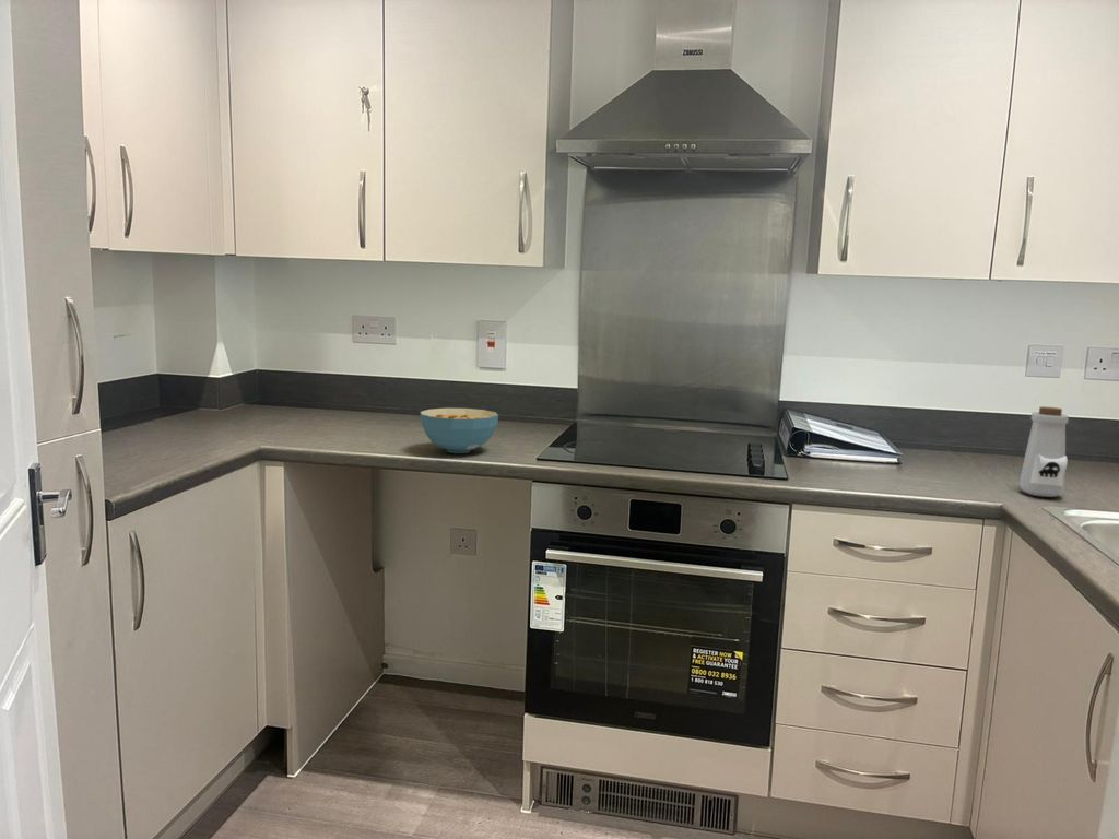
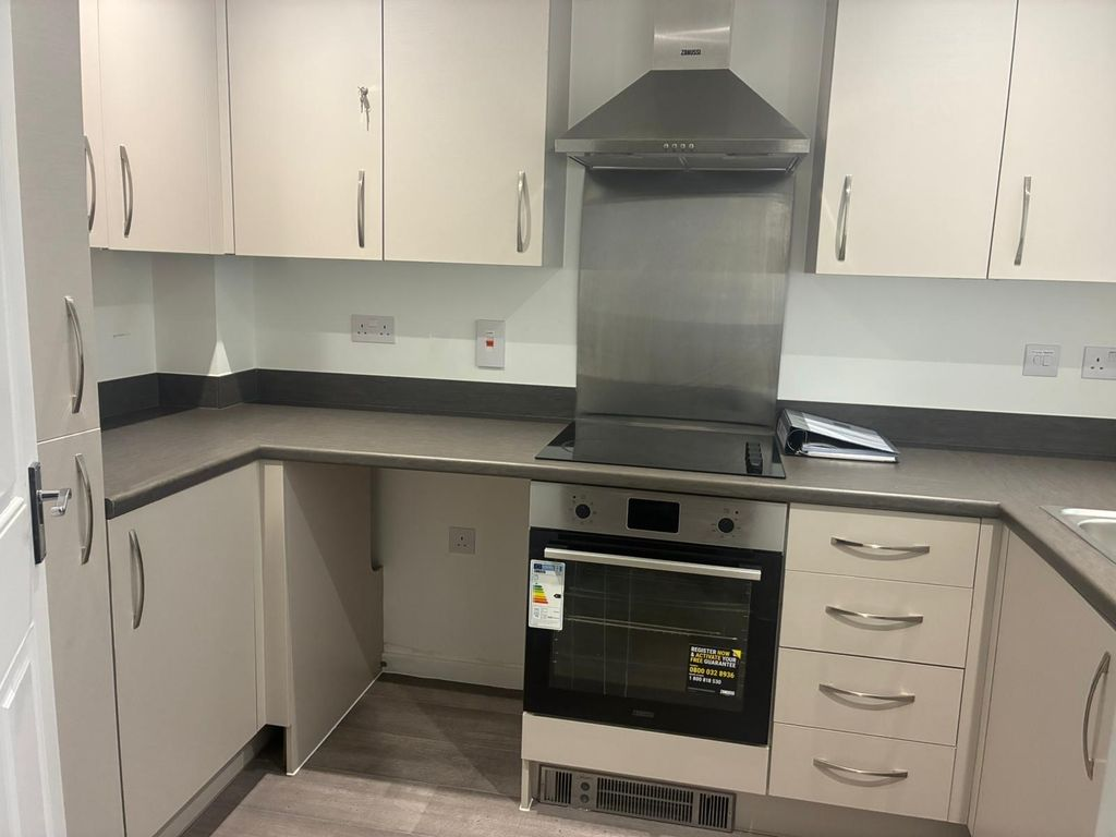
- cereal bowl (458, 432)
- bottle (1047, 452)
